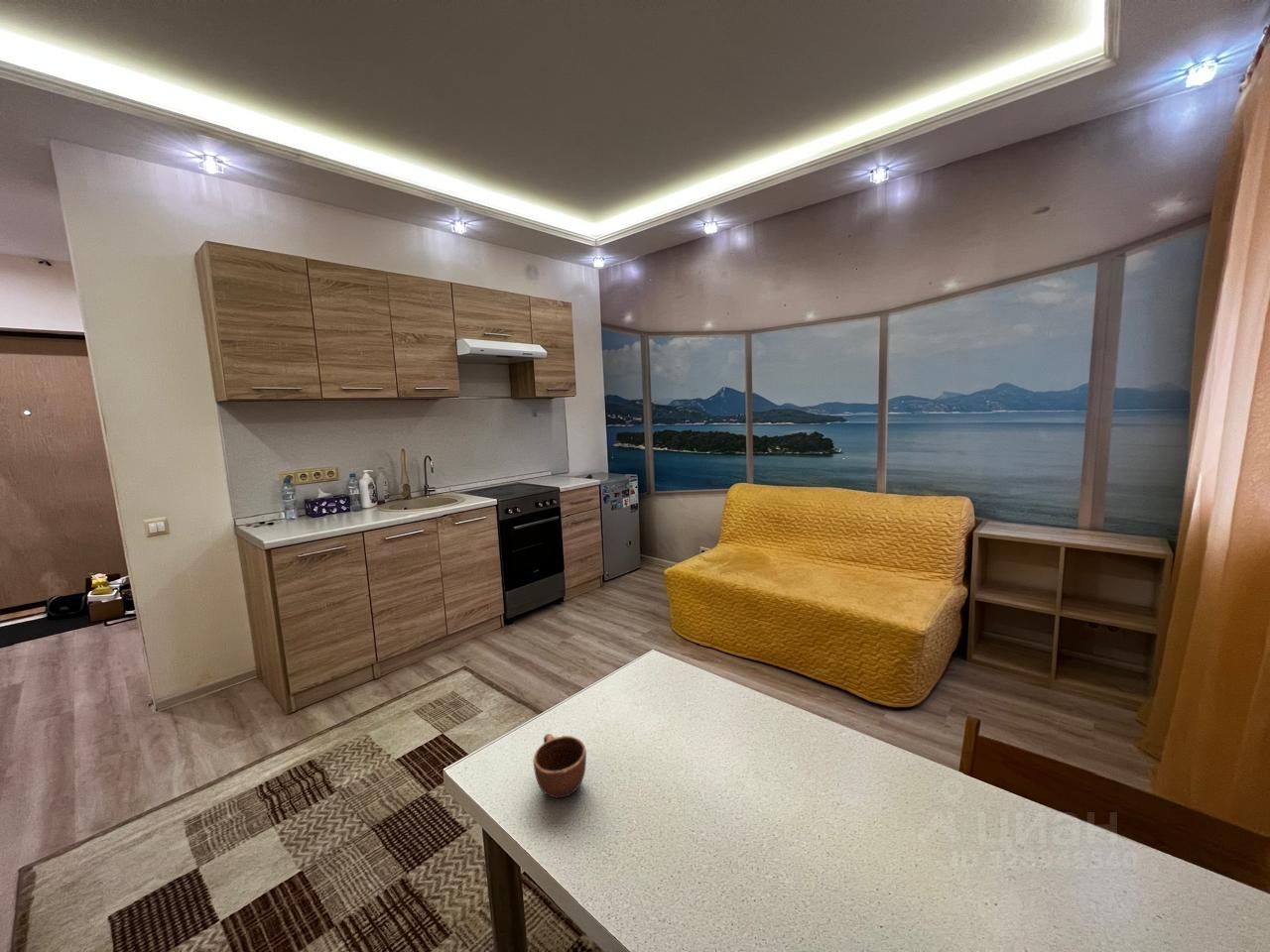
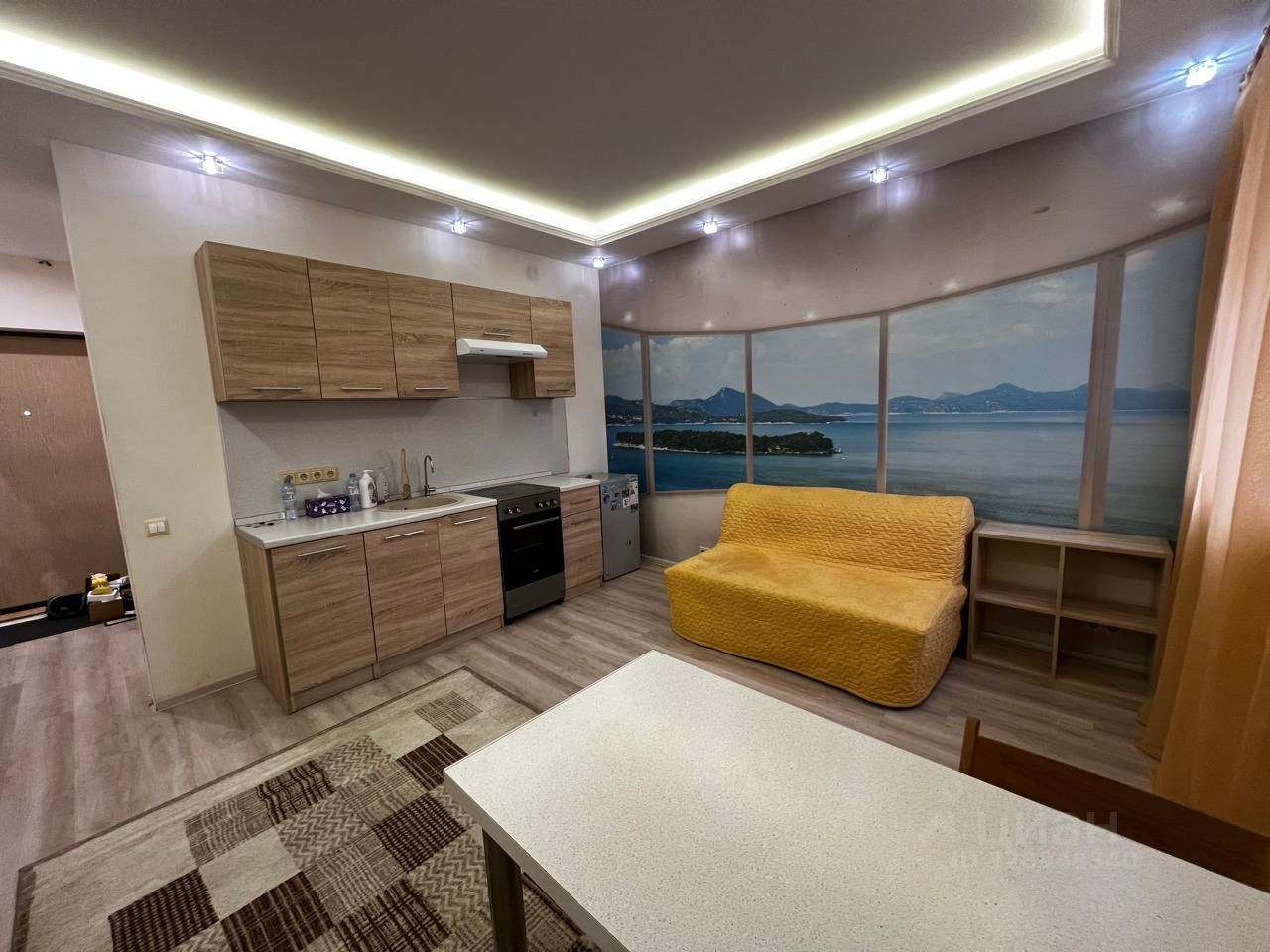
- mug (556, 768)
